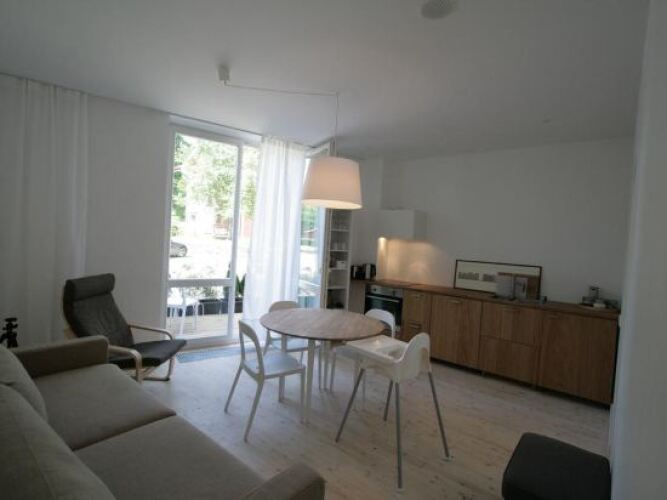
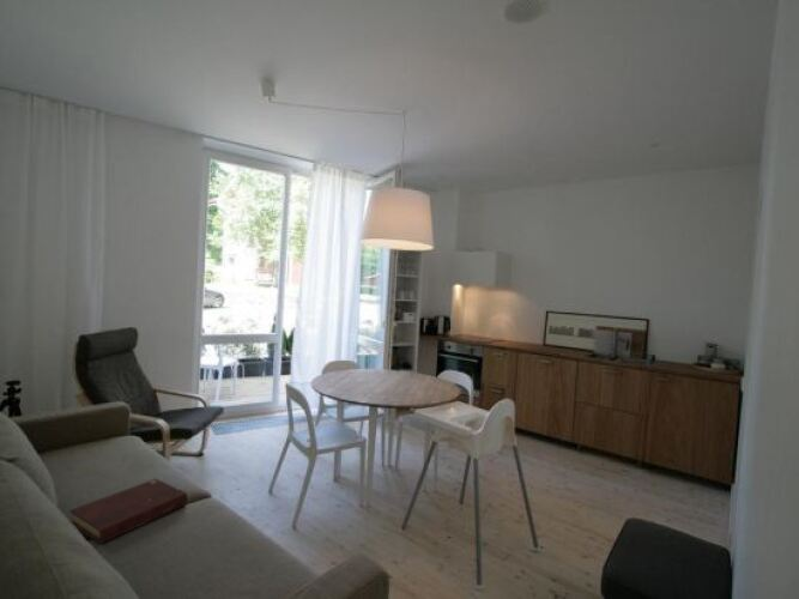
+ book (131, 507)
